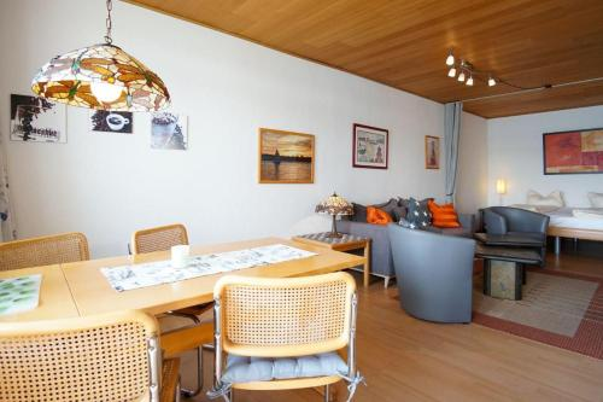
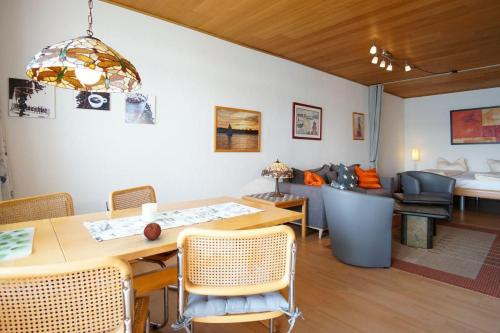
+ fruit (152, 230)
